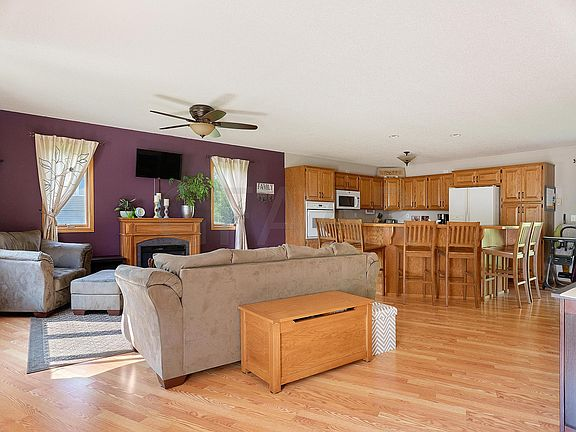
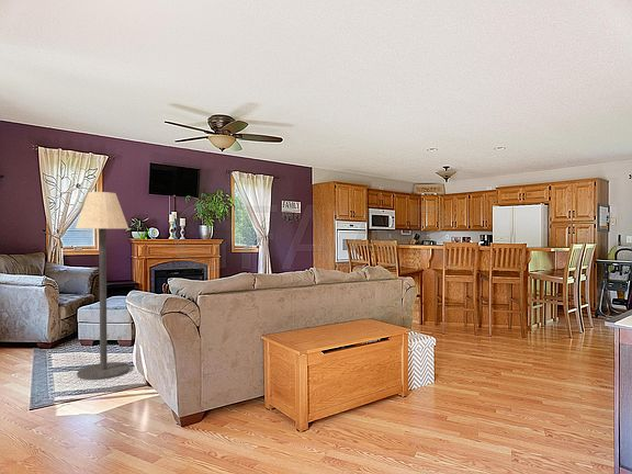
+ floor lamp (102, 282)
